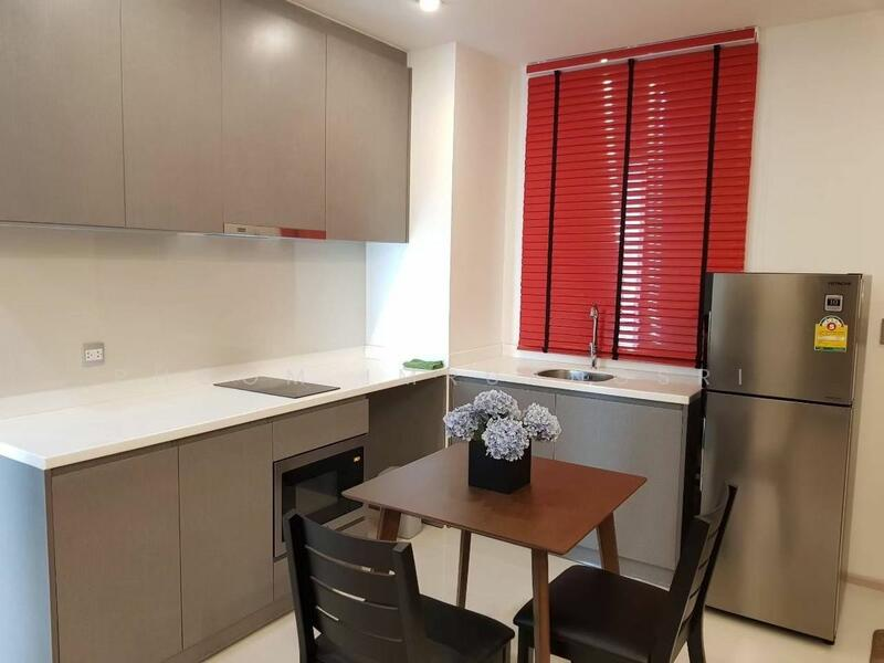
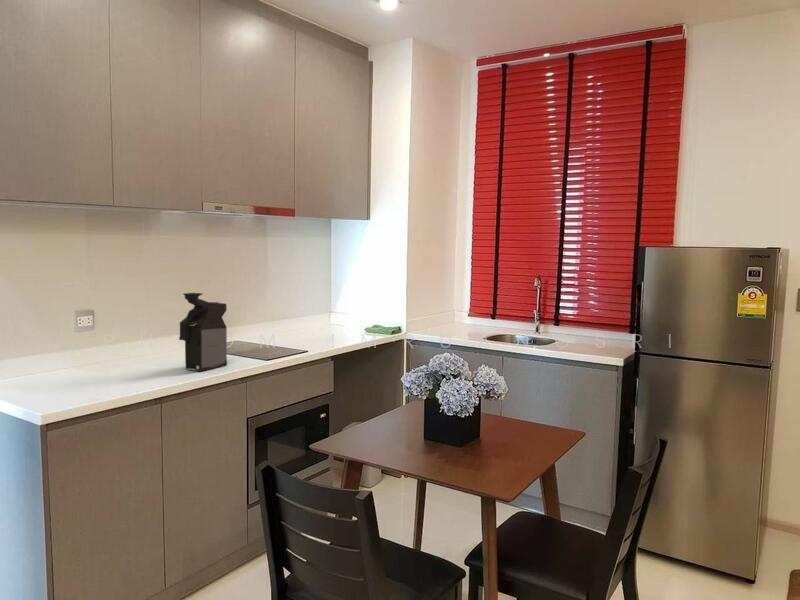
+ coffee maker (204, 330)
